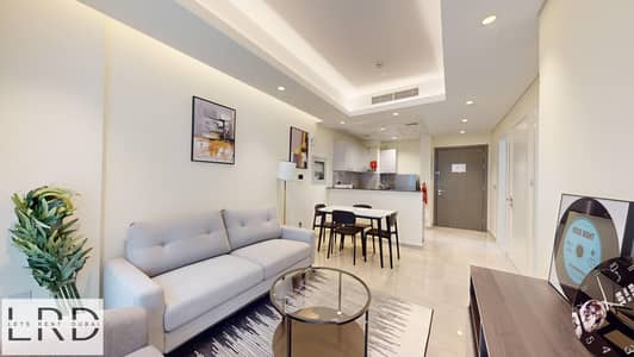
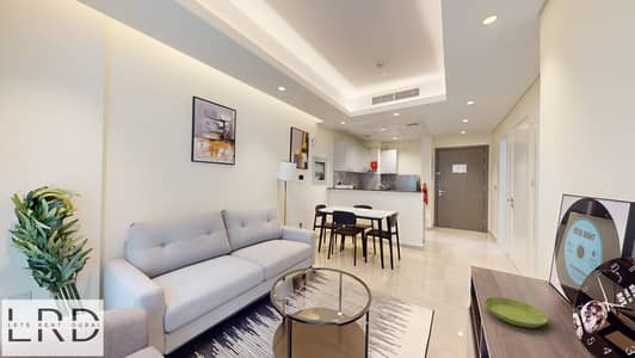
+ saucer (513, 311)
